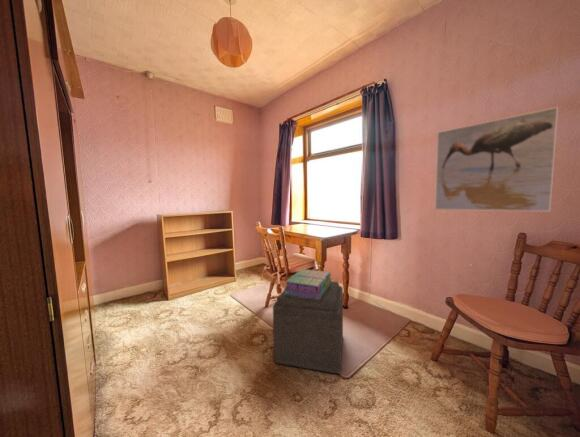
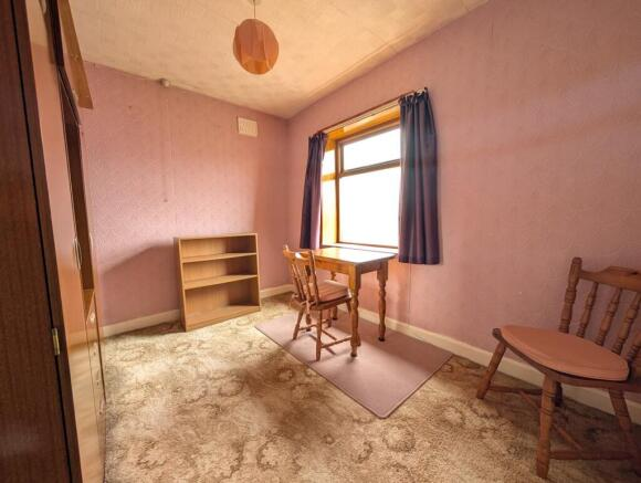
- stack of books (309, 282)
- ottoman (310, 318)
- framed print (486, 166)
